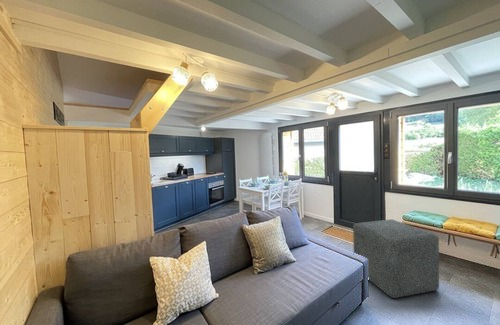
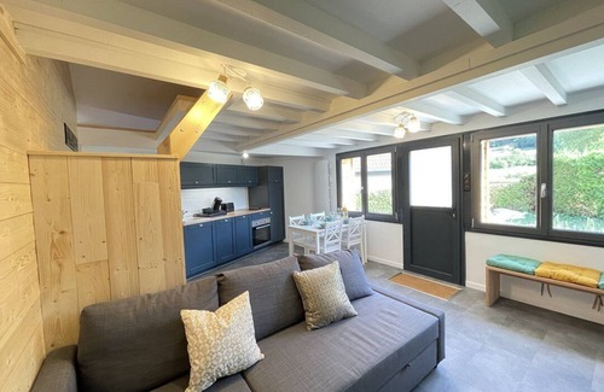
- ottoman (392, 253)
